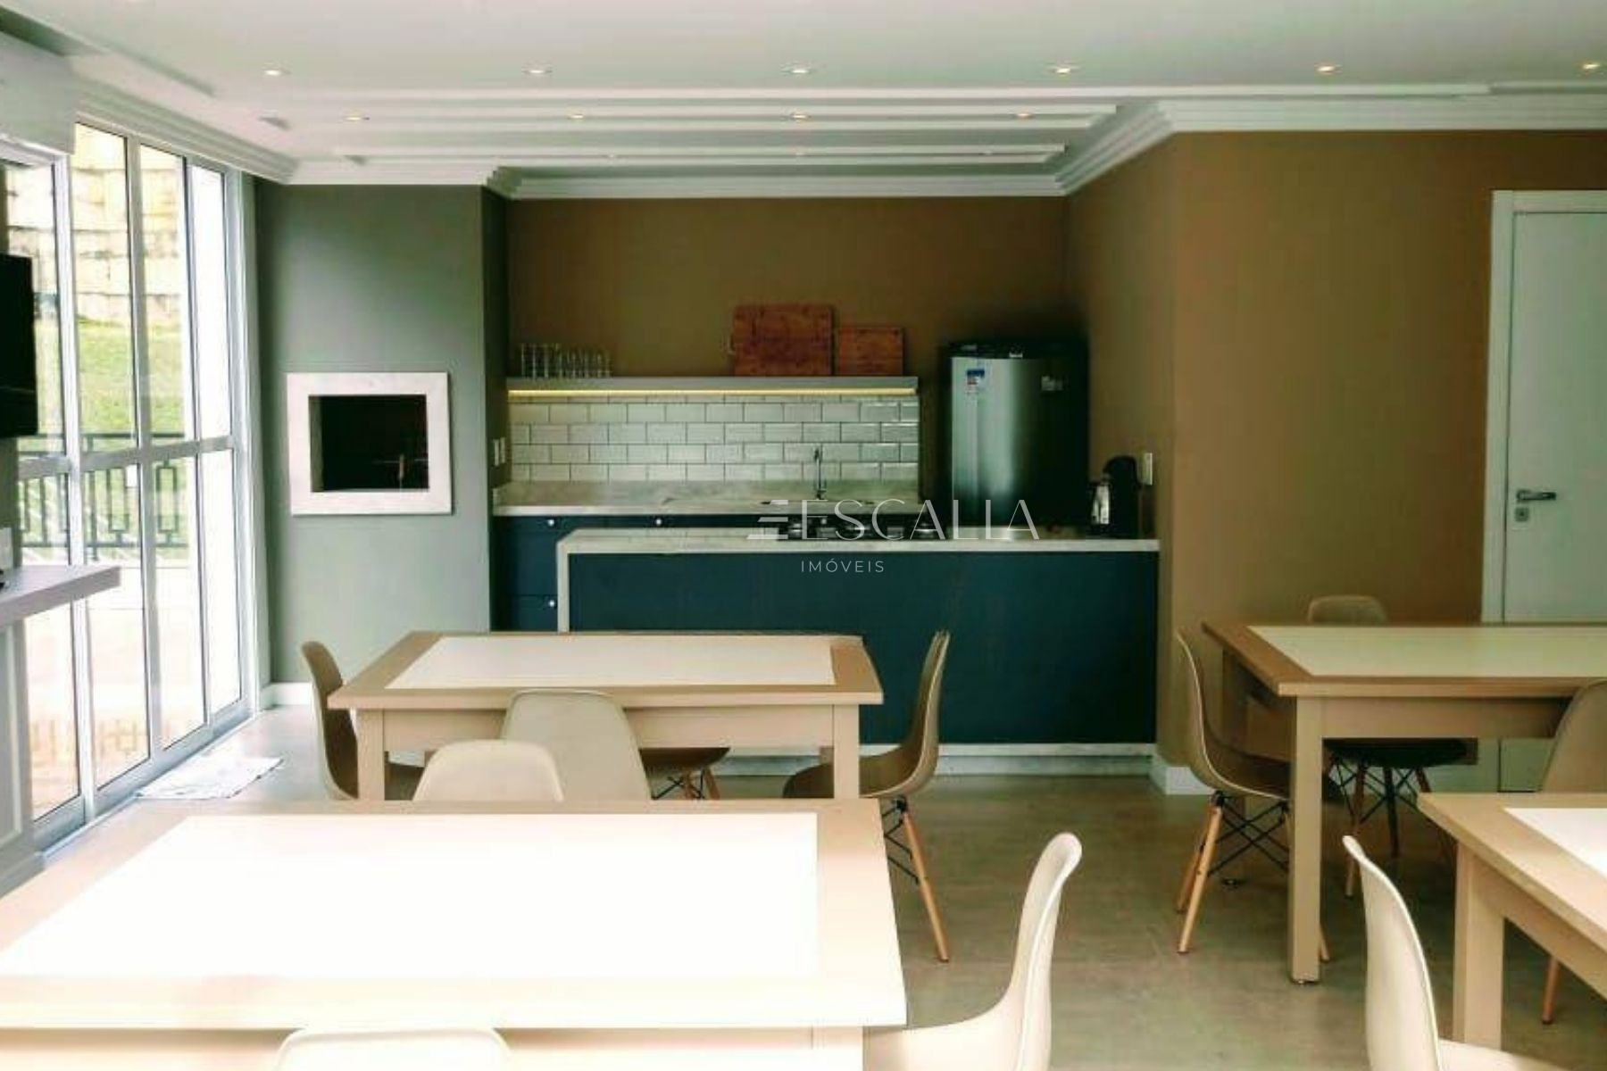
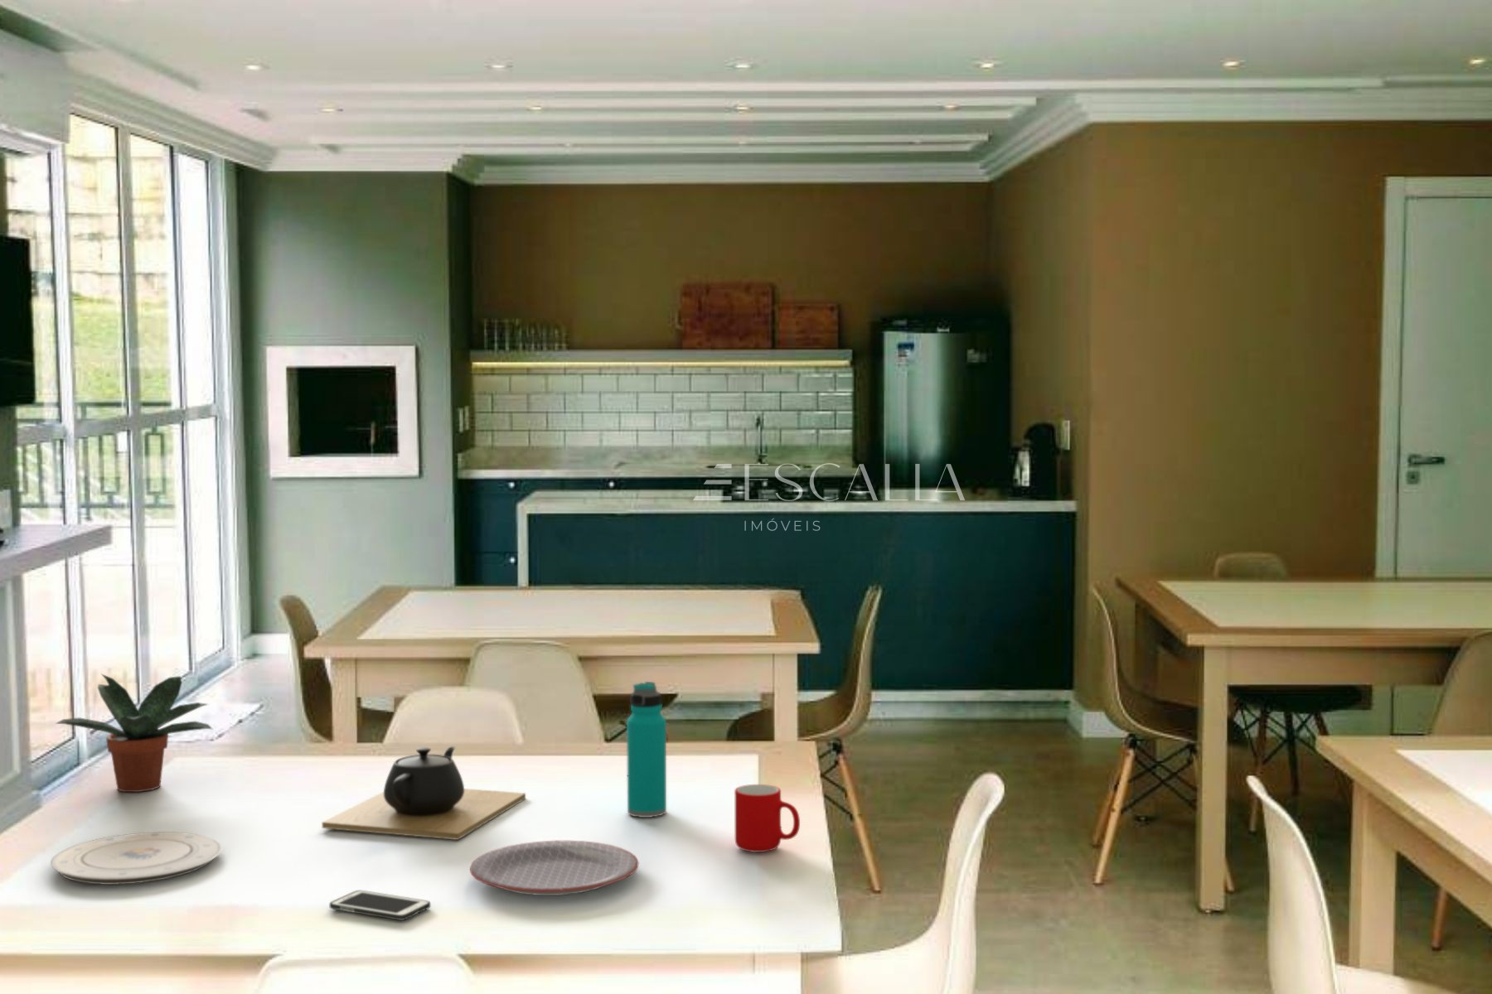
+ cell phone (380, 904)
+ water bottle (646, 747)
+ cup (767, 820)
+ potted plant (139, 728)
+ plate (138, 859)
+ teapot (426, 780)
+ plate (555, 870)
